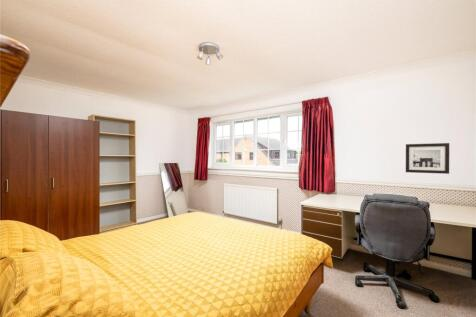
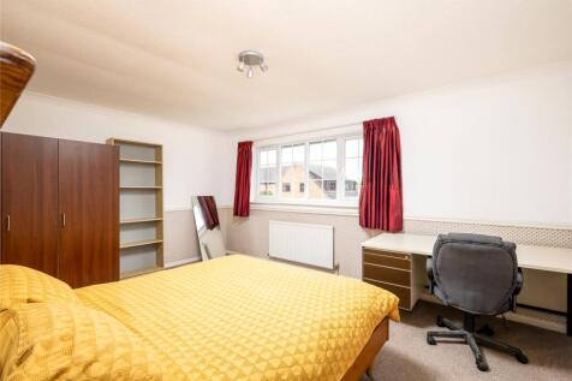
- wall art (426, 158)
